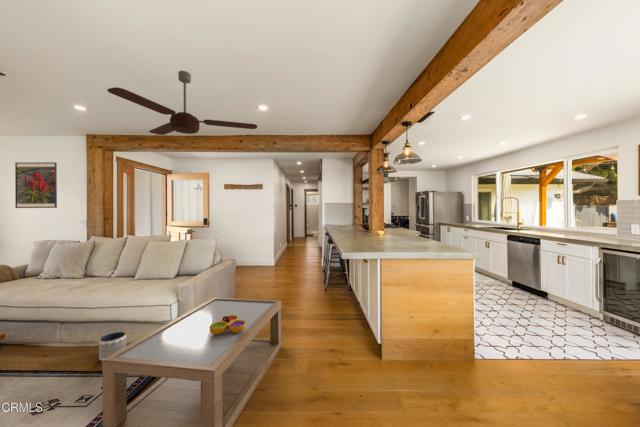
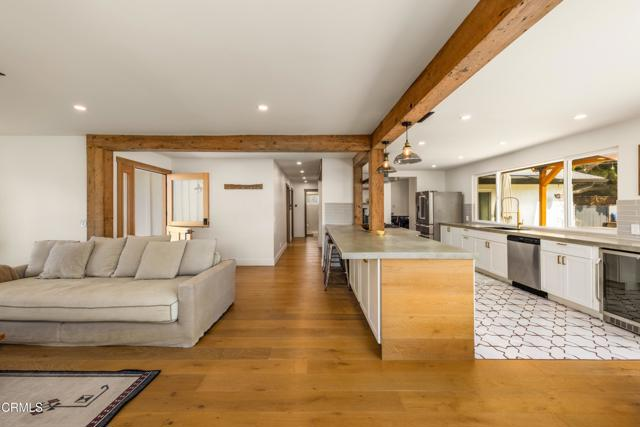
- planter (113, 346)
- ceiling fan (191, 114)
- decorative bowl (228, 320)
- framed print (36, 185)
- coffee table (214, 351)
